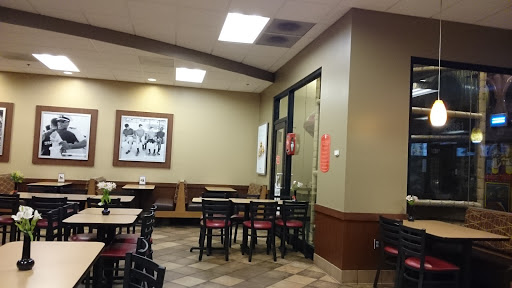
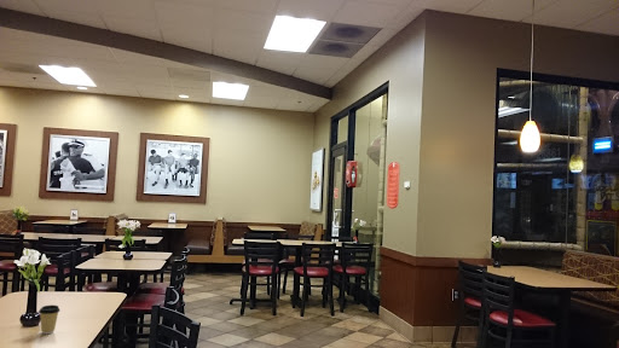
+ coffee cup (48, 319)
